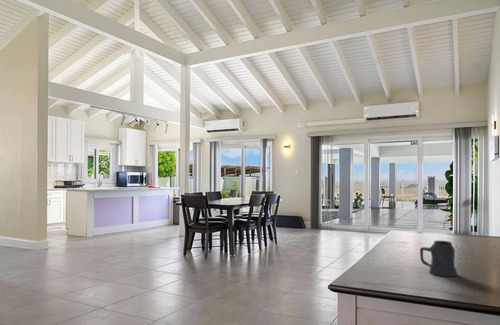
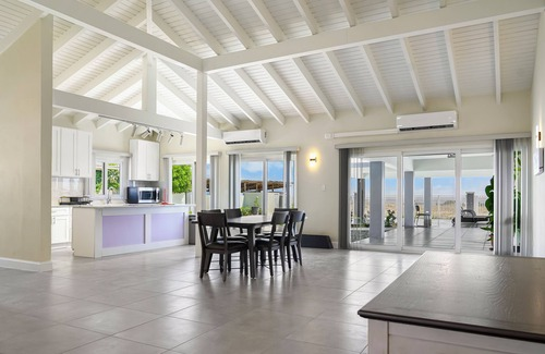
- mug (438, 257)
